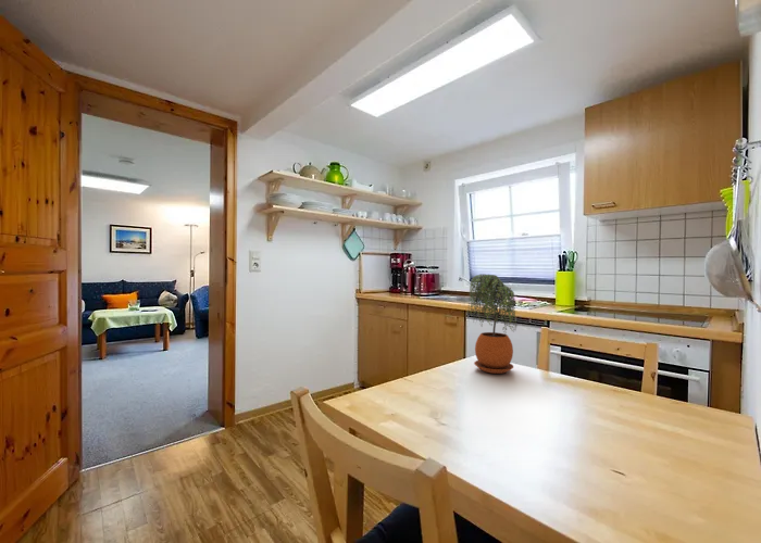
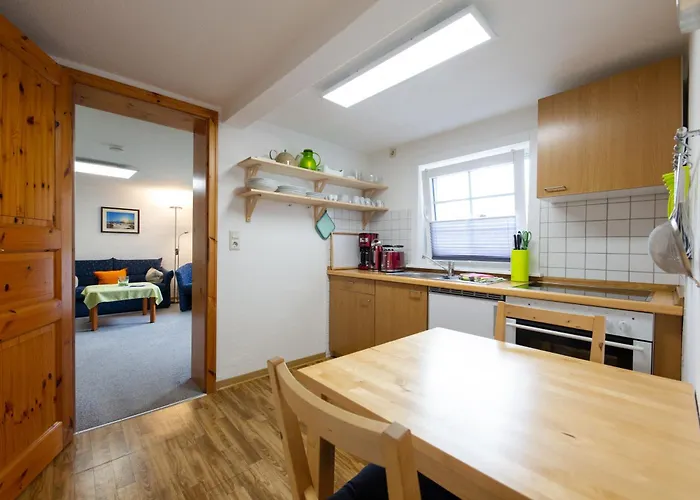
- potted plant (490, 321)
